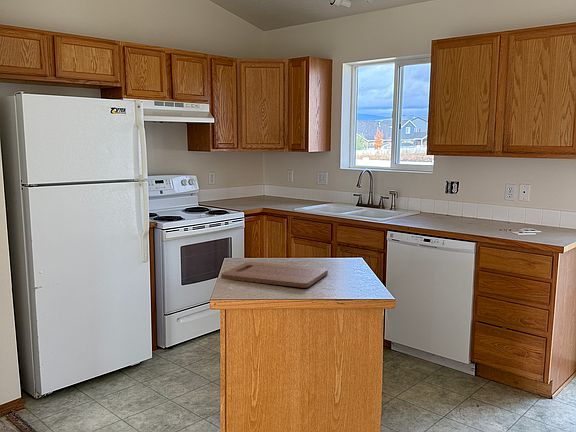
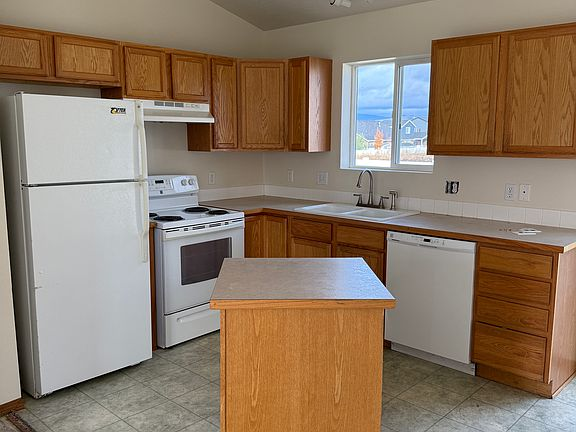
- cutting board (275, 273)
